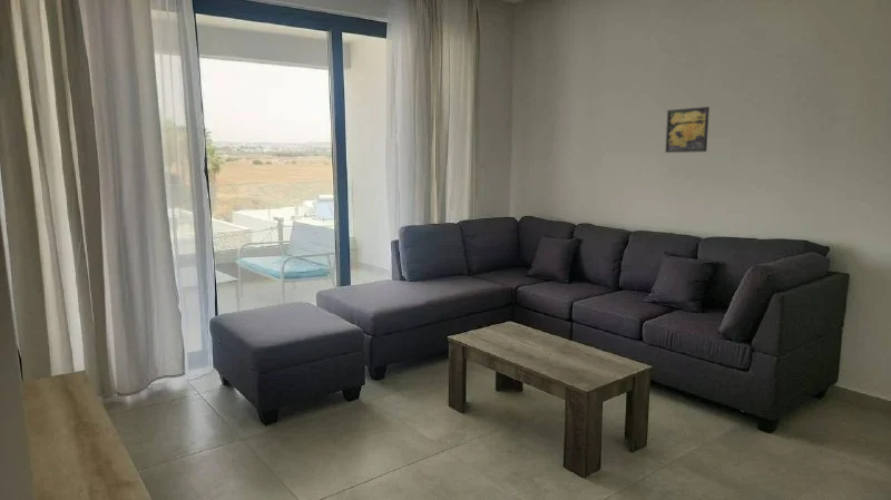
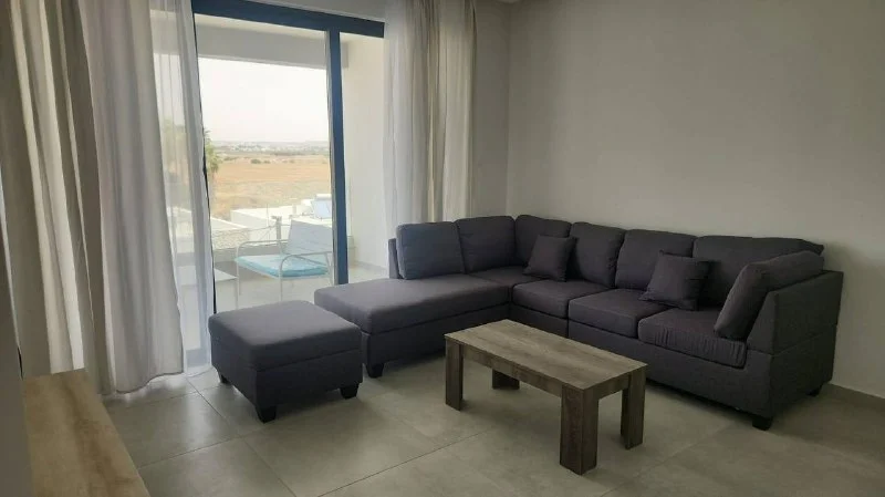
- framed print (686, 130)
